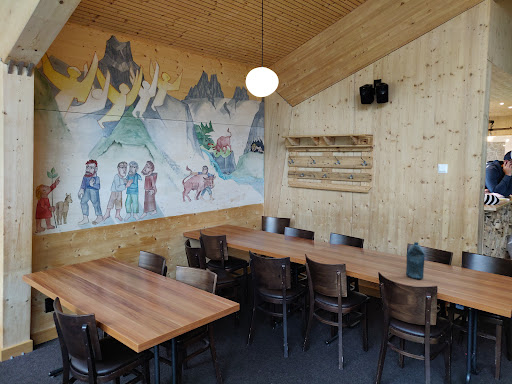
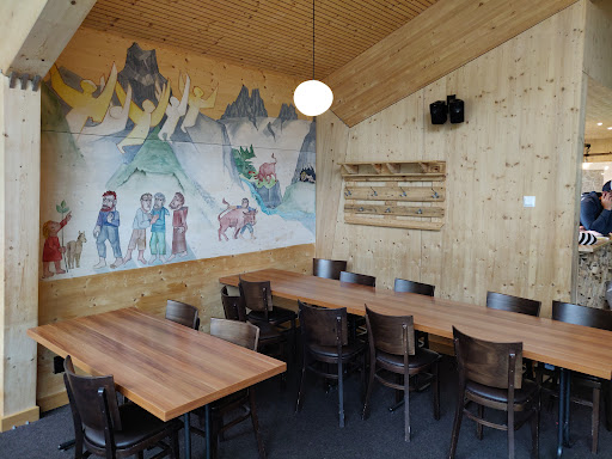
- bottle (415, 260)
